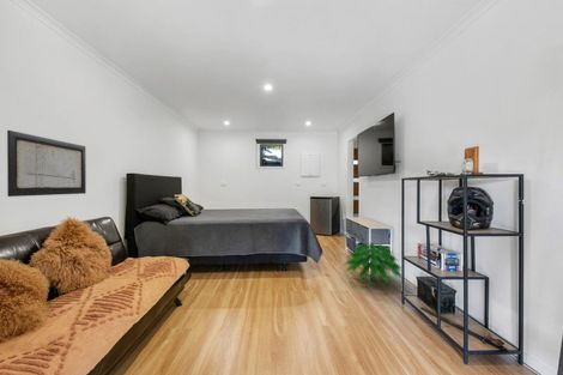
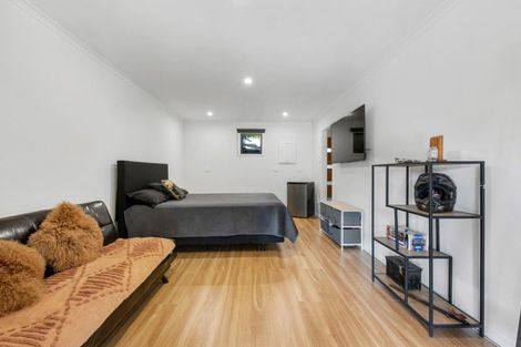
- wall art (53, 167)
- indoor plant (373, 260)
